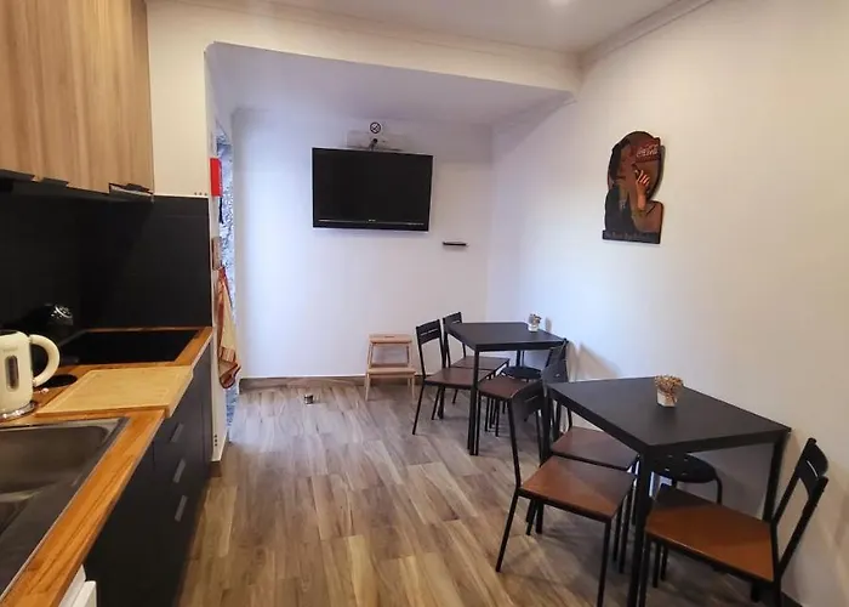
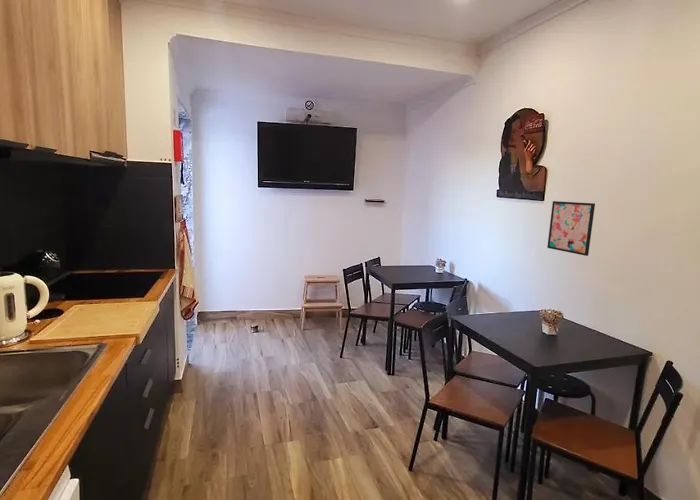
+ wall art (569, 227)
